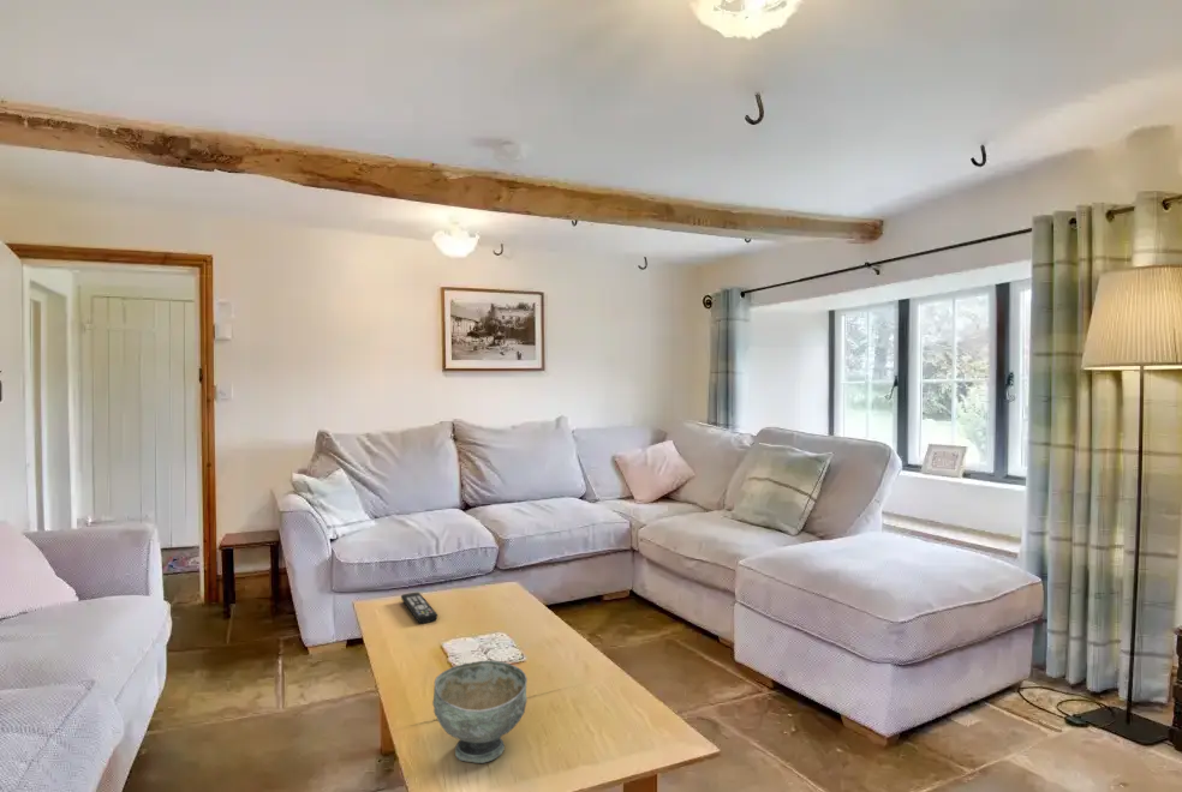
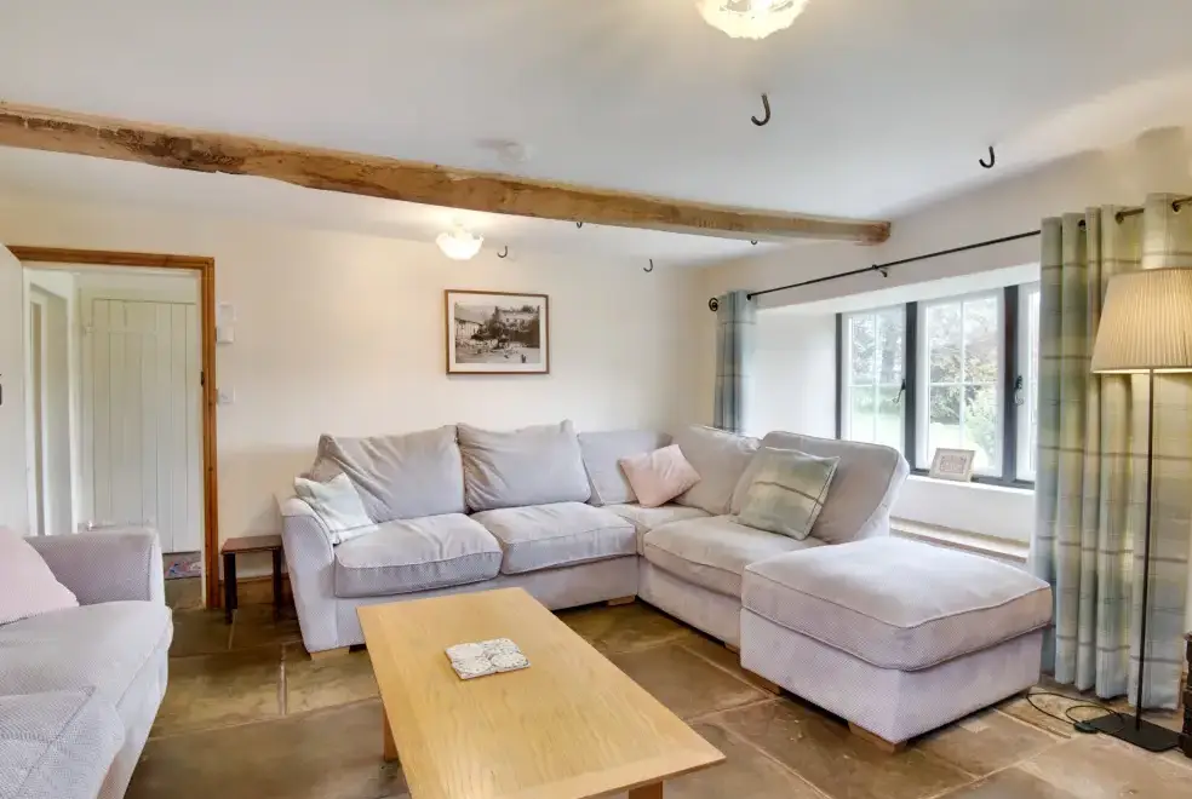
- bowl (482, 715)
- remote control (418, 606)
